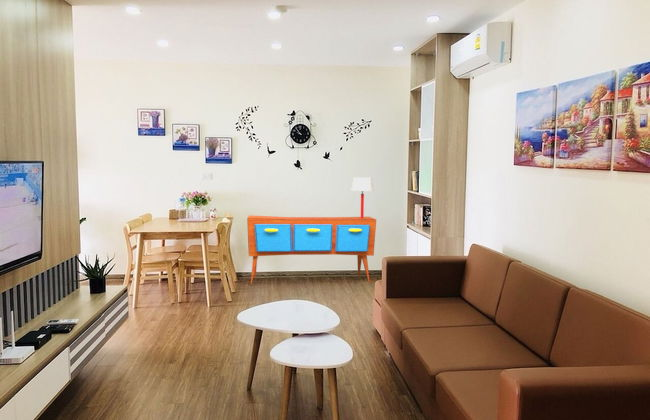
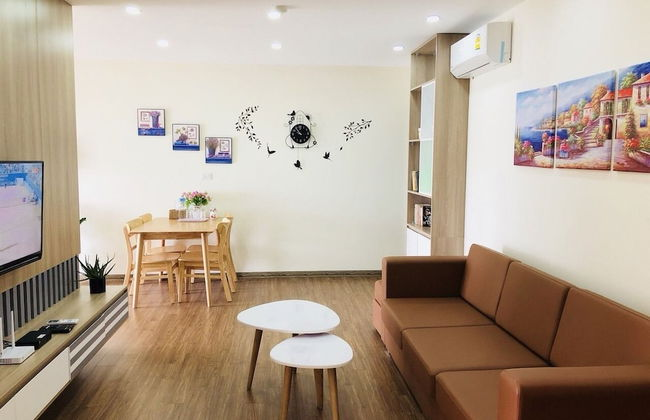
- sideboard (311, 249)
- table lamp (362, 197)
